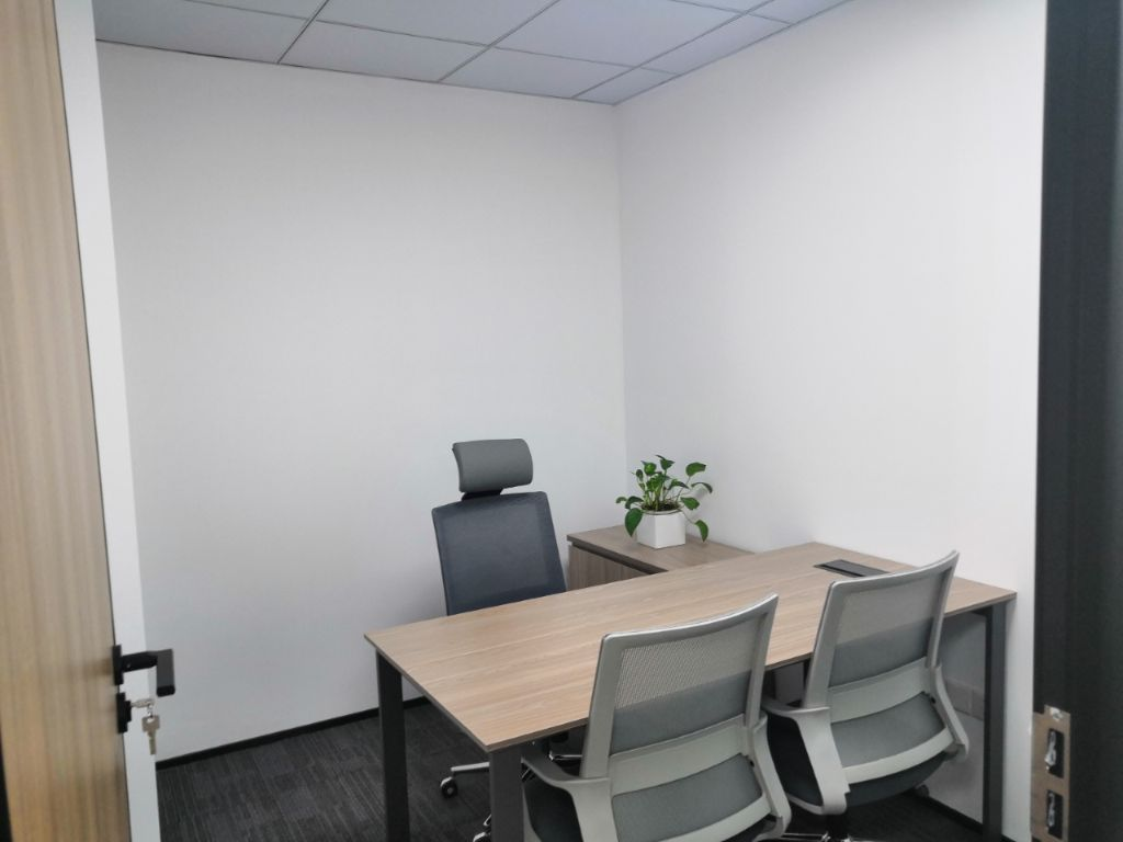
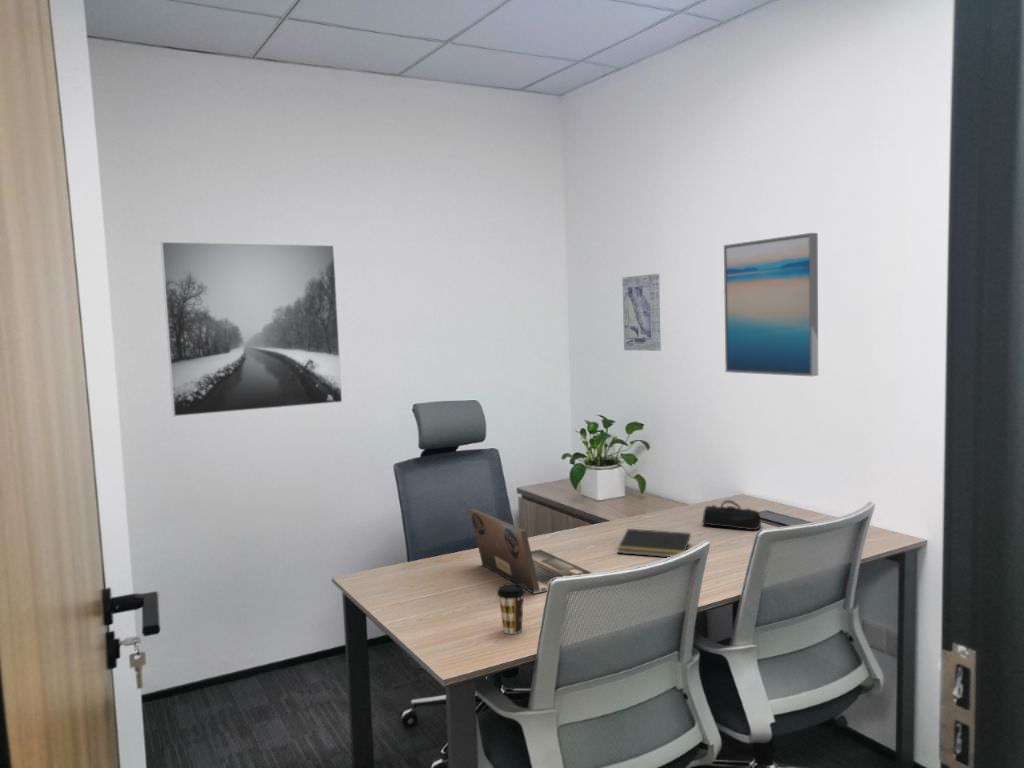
+ pencil case (731, 513)
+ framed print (256, 326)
+ laptop (528, 543)
+ wall art (641, 313)
+ notepad (654, 542)
+ wall art (768, 307)
+ coffee cup (511, 608)
